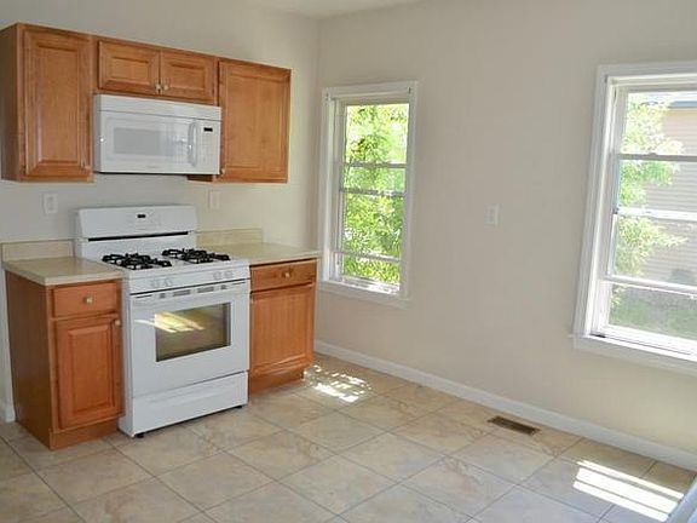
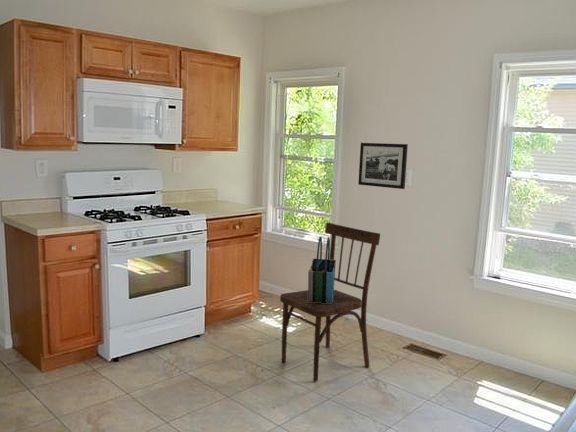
+ dining chair (325, 303)
+ tote bag (322, 267)
+ picture frame (382, 165)
